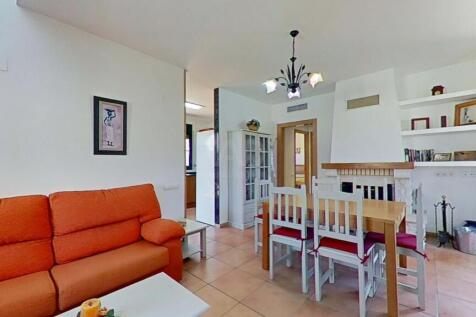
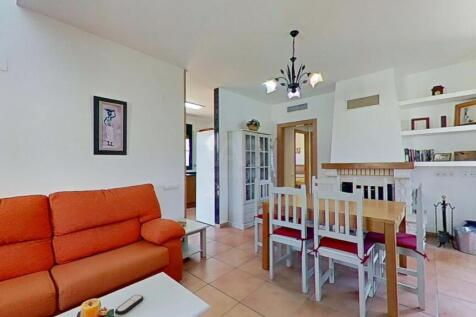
+ remote control (129, 304)
